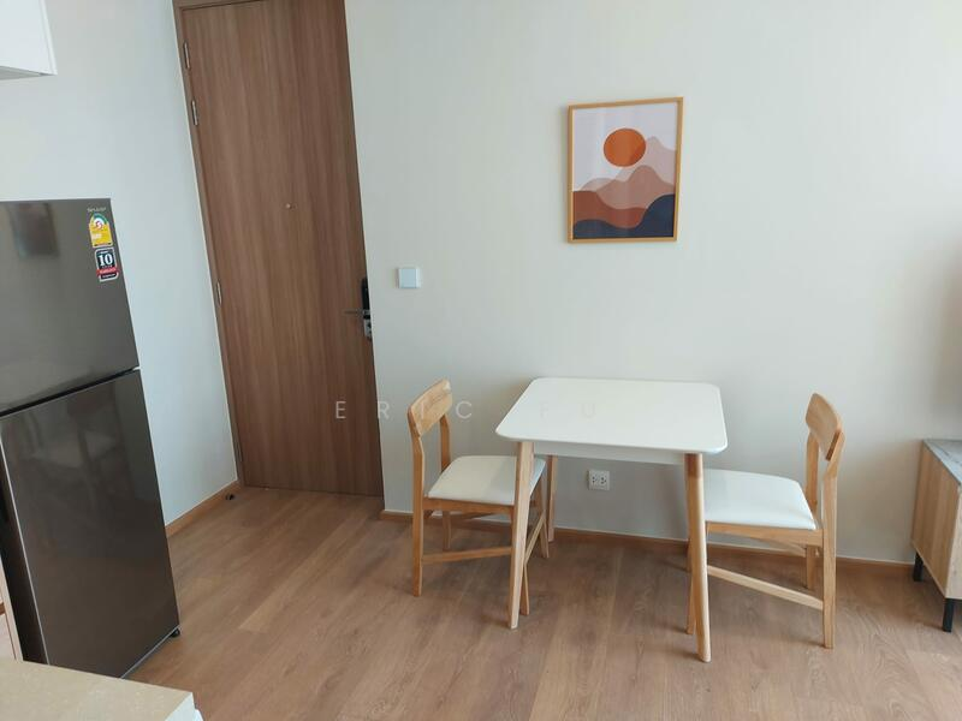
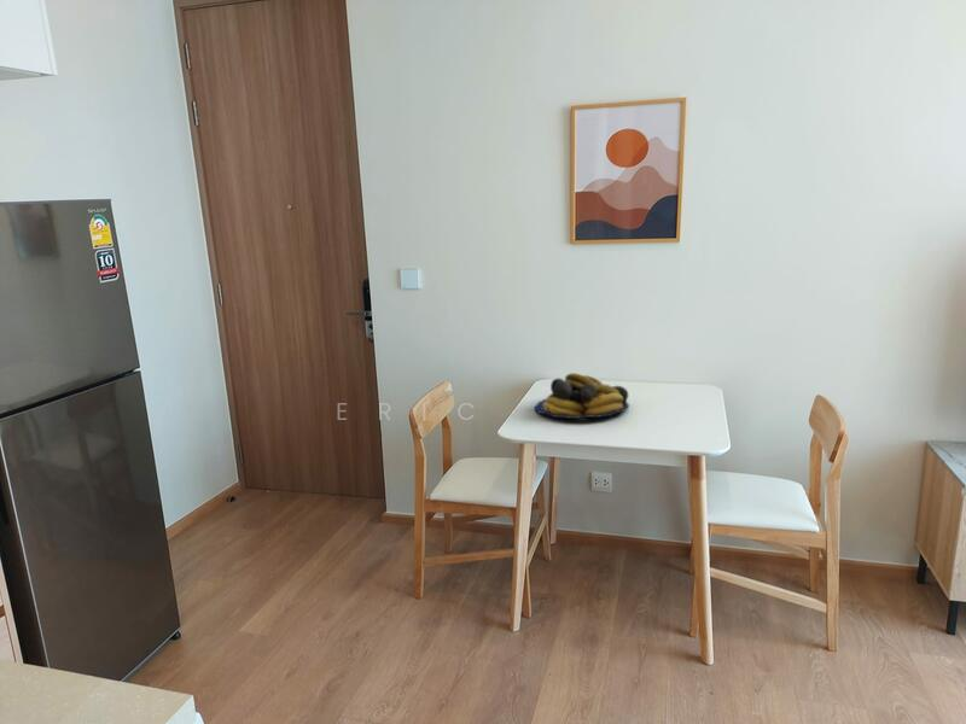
+ fruit bowl (581, 391)
